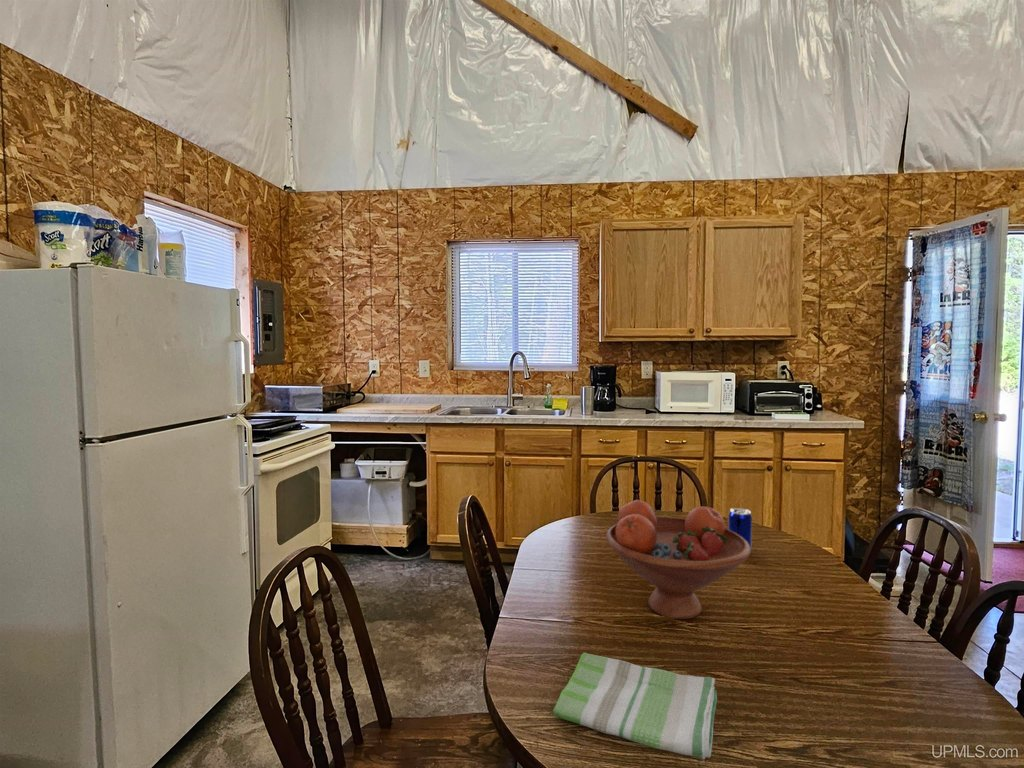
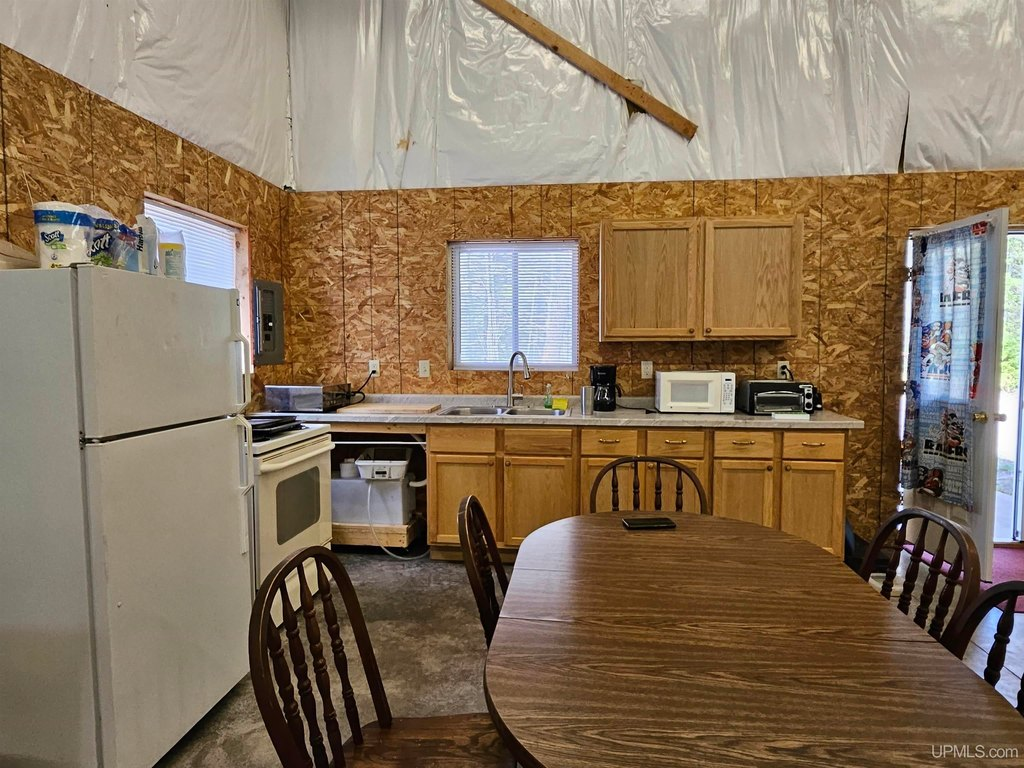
- dish towel (637, 696)
- fruit bowl (675, 559)
- beer can (739, 529)
